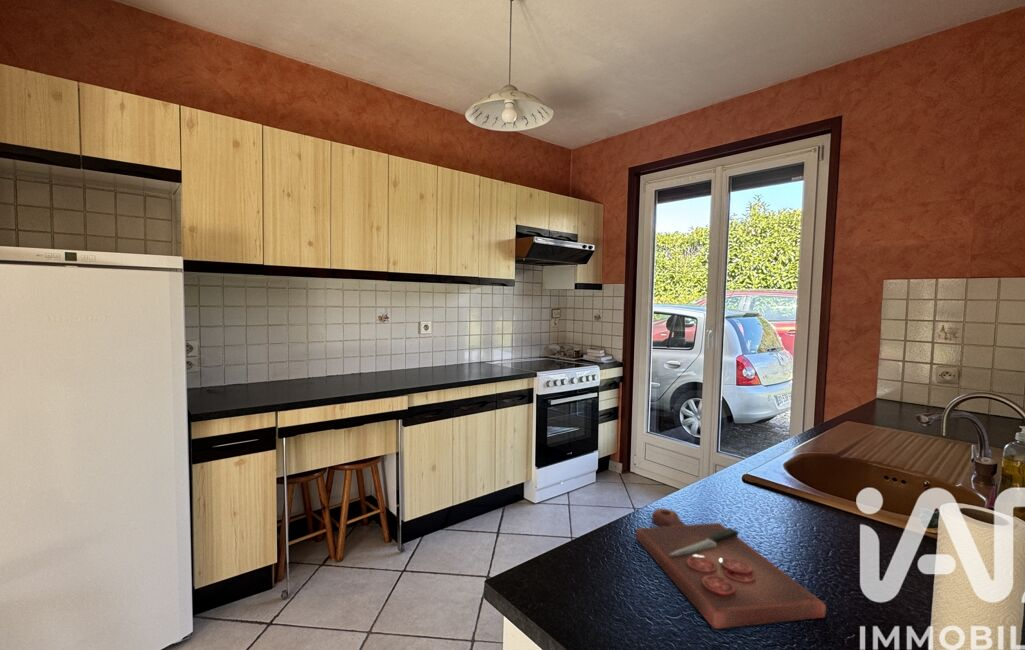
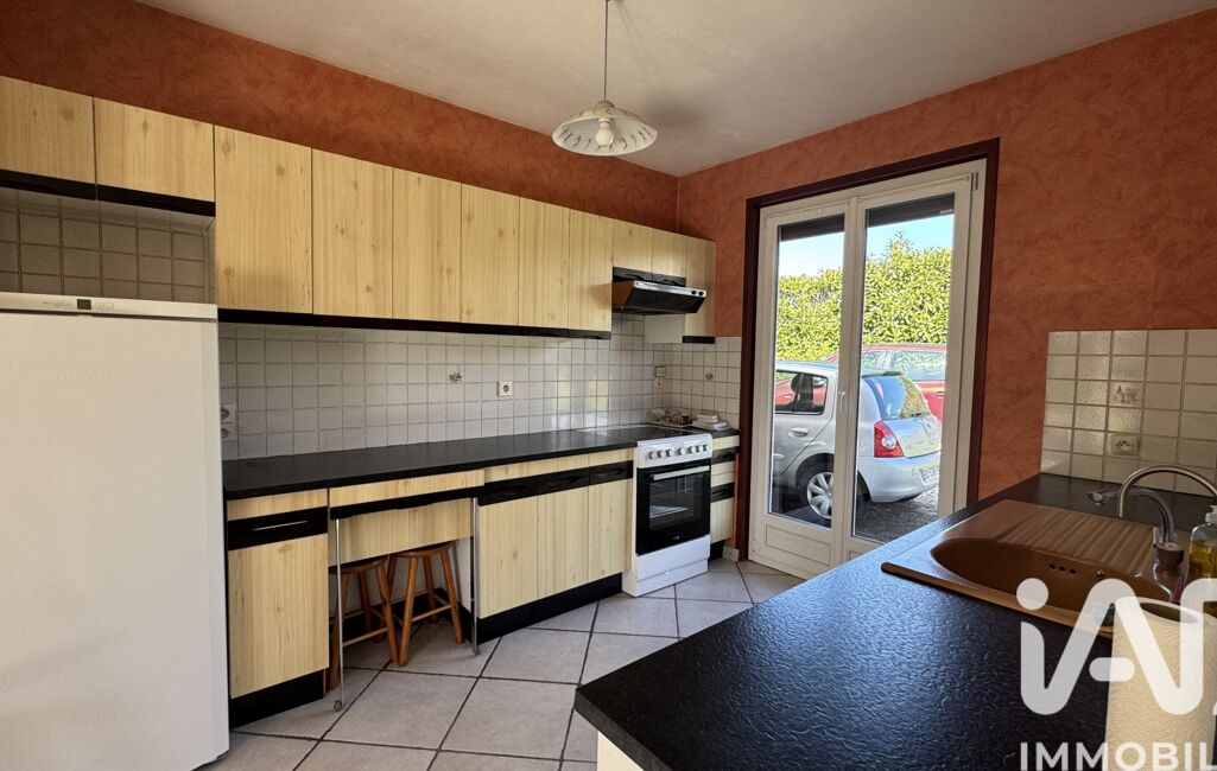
- cutting board (708, 559)
